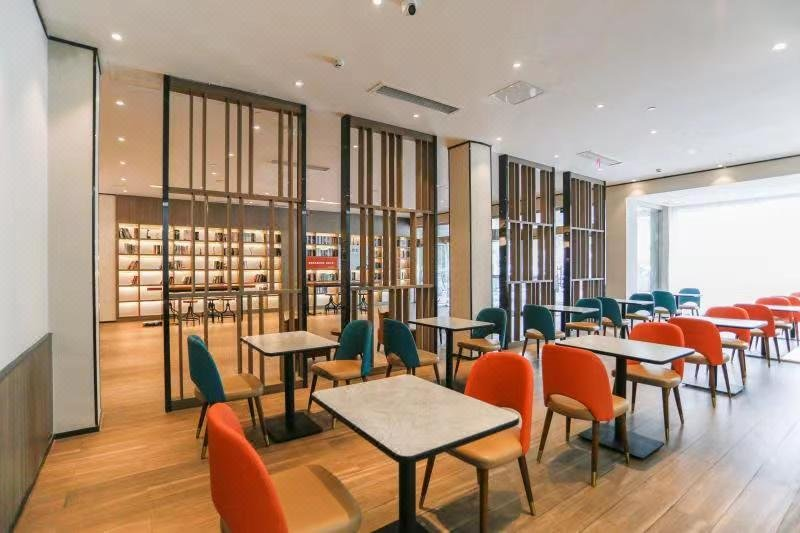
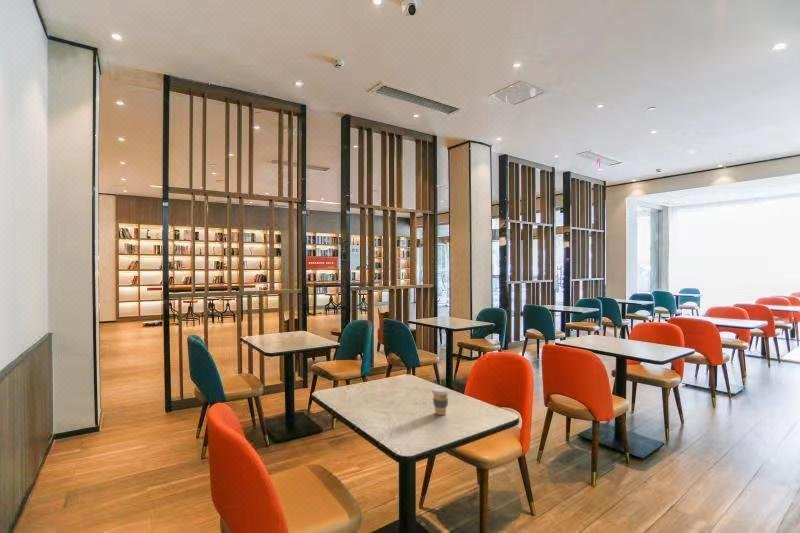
+ coffee cup (440, 401)
